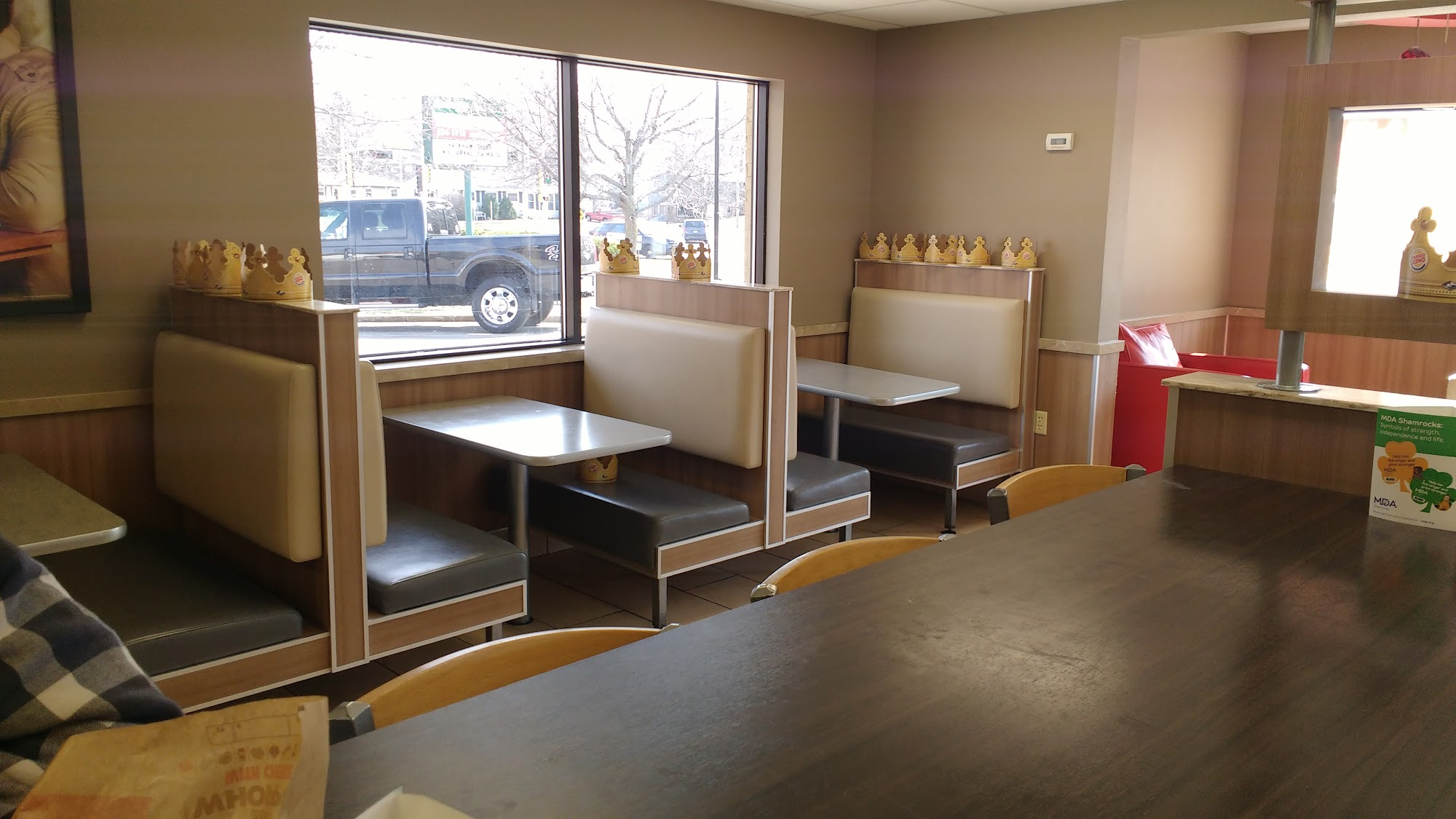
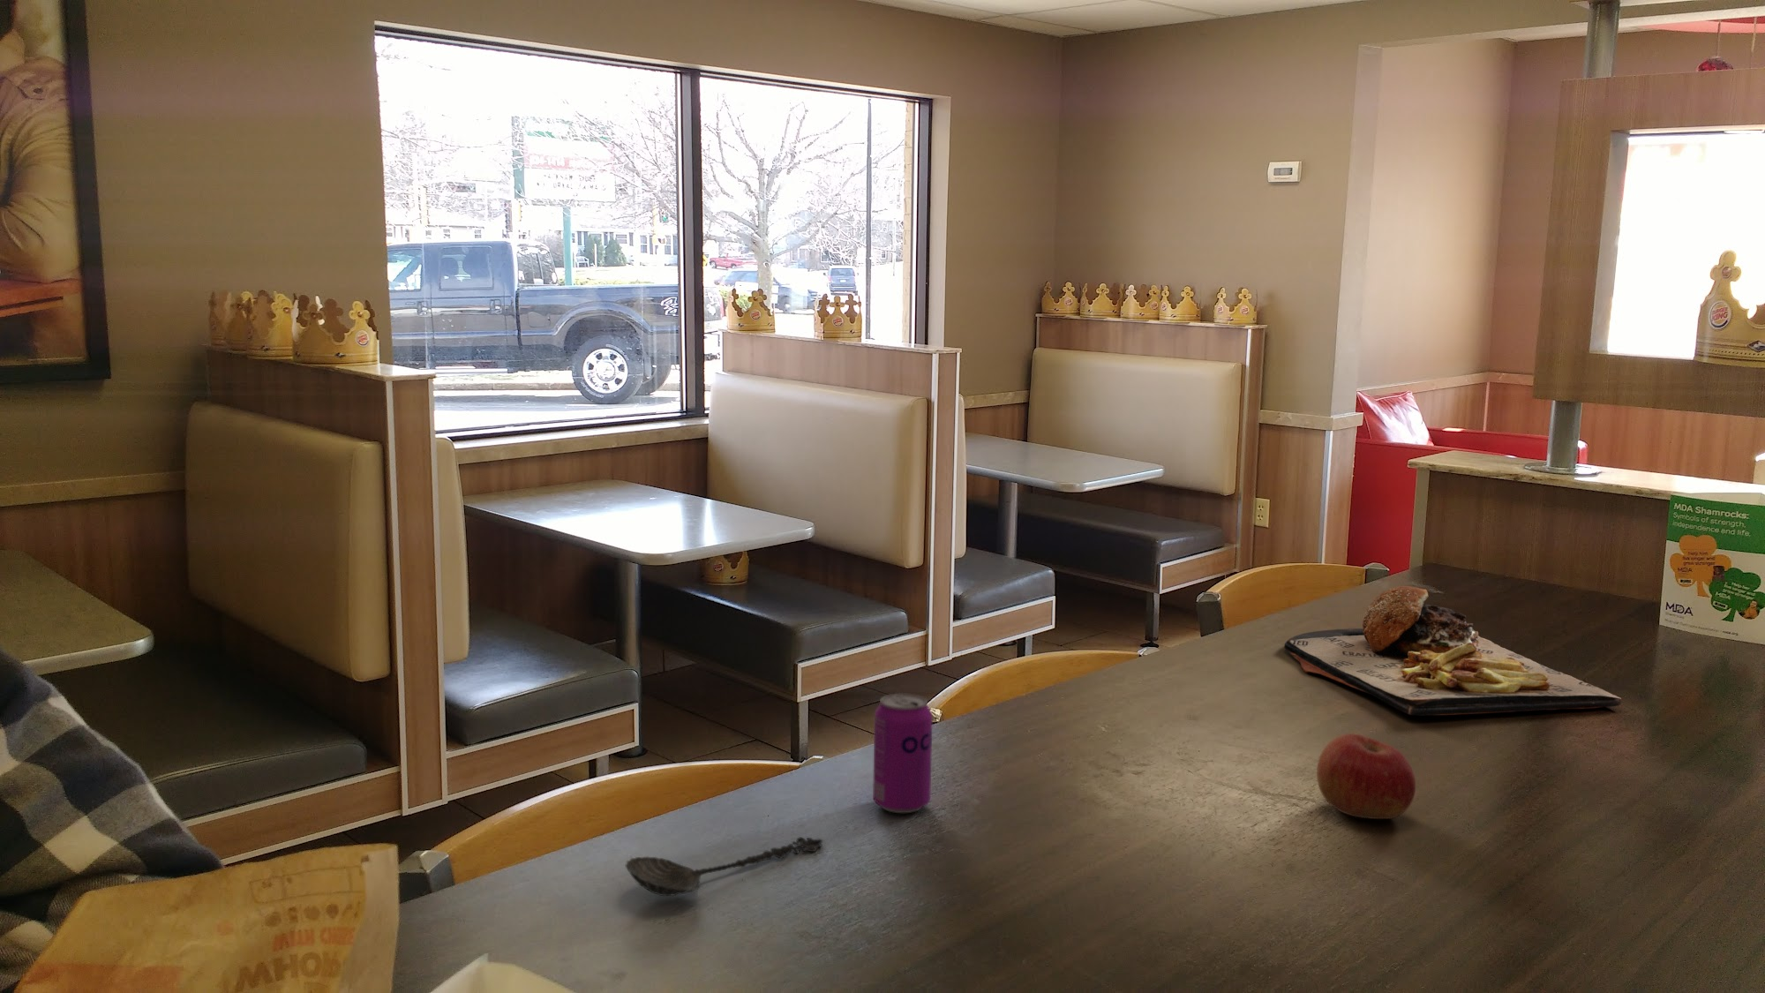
+ food tray (1426, 634)
+ apple (1364, 775)
+ spoon (732, 862)
+ beverage can (902, 752)
